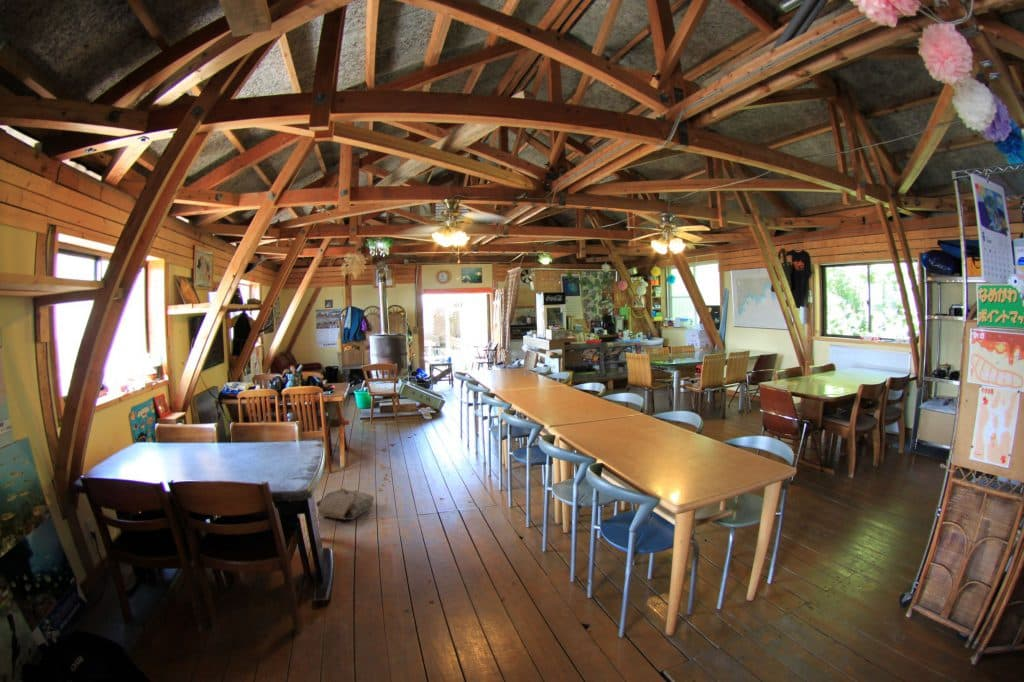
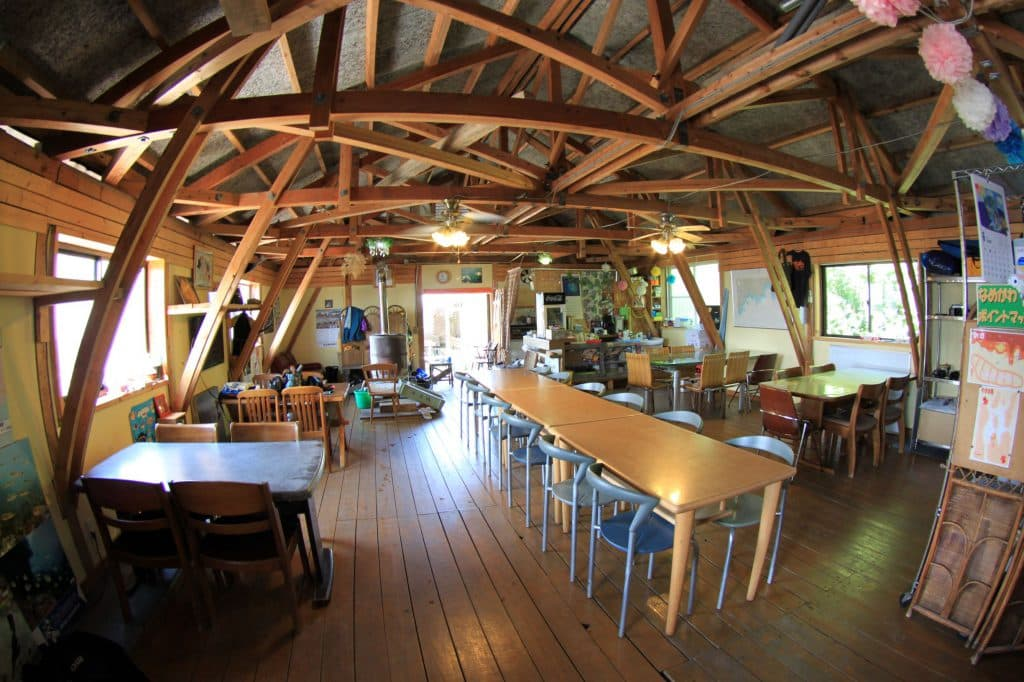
- bag (348, 501)
